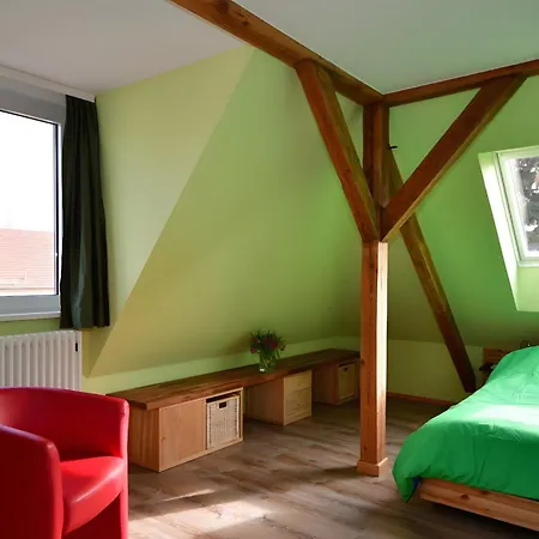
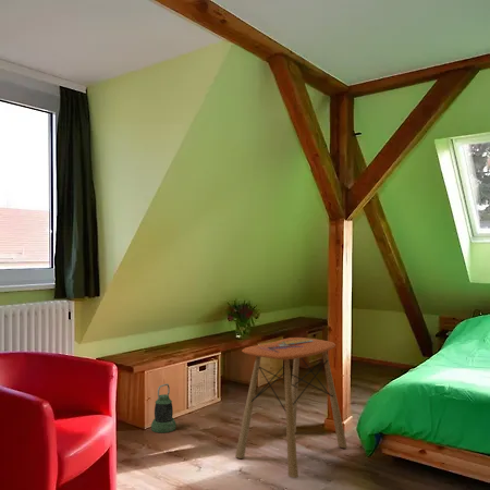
+ side table (292, 399)
+ lantern (163, 406)
